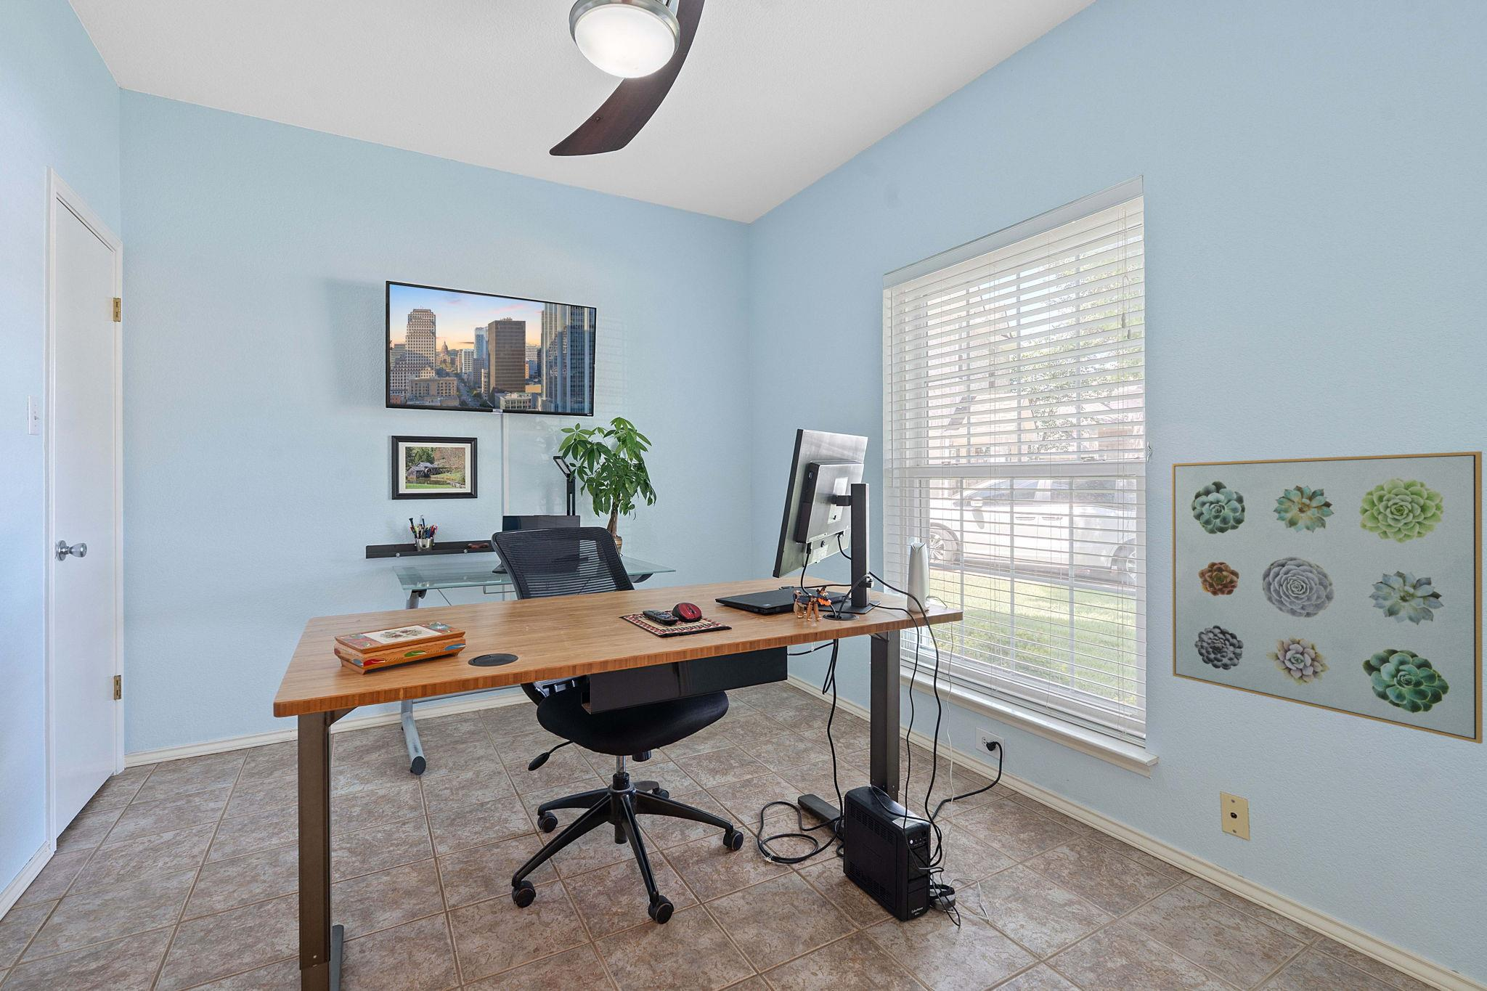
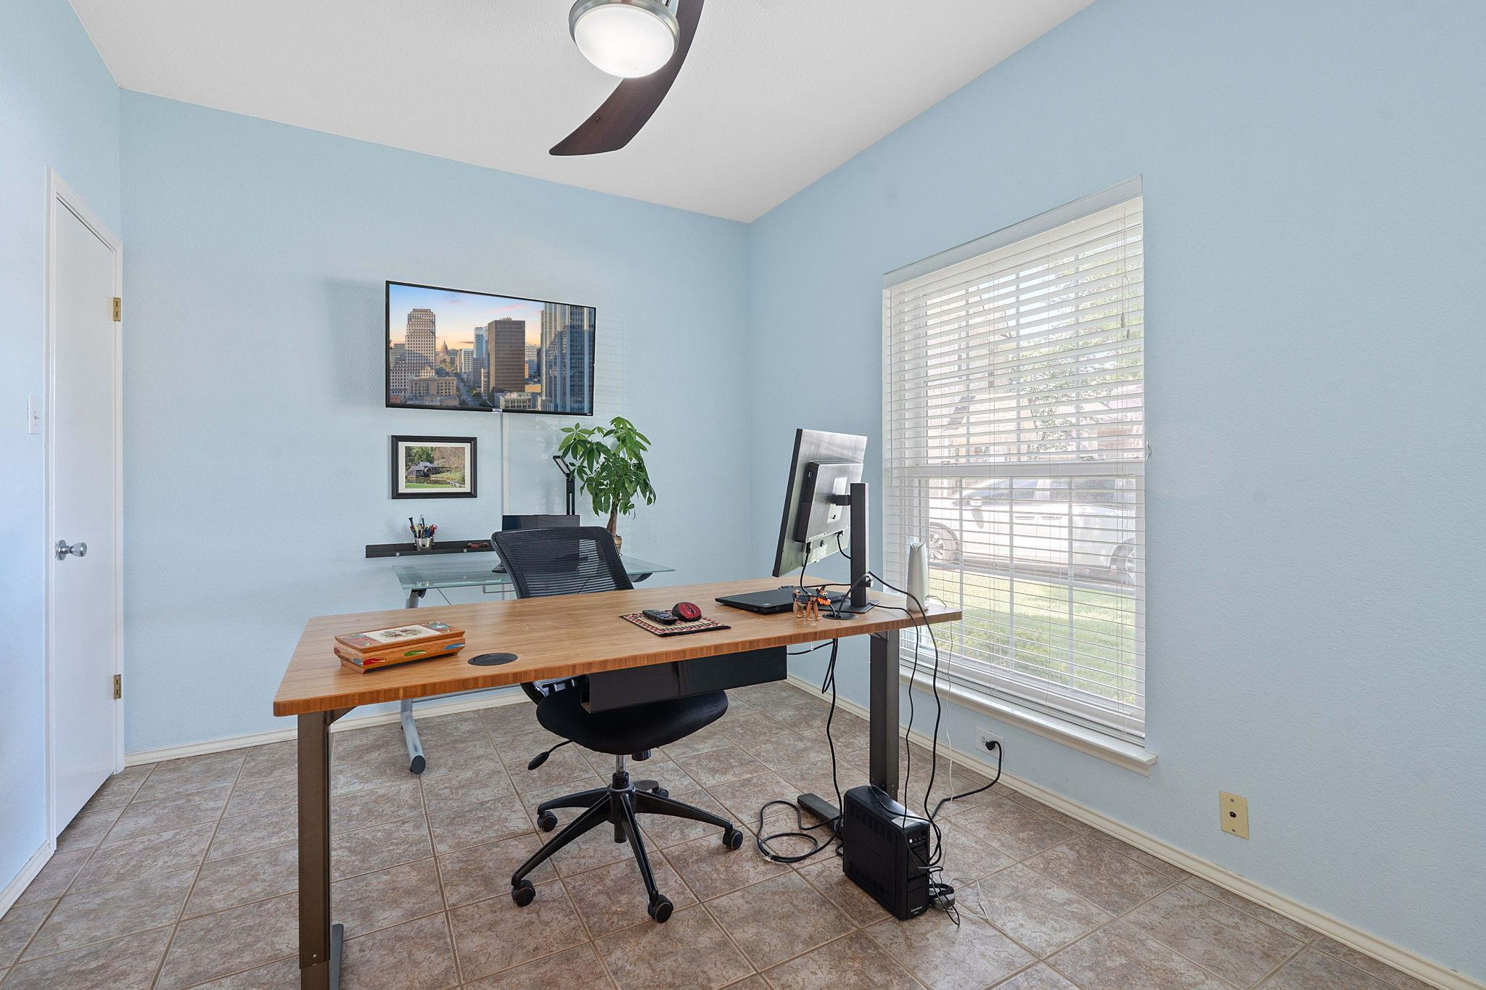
- wall art (1302, 581)
